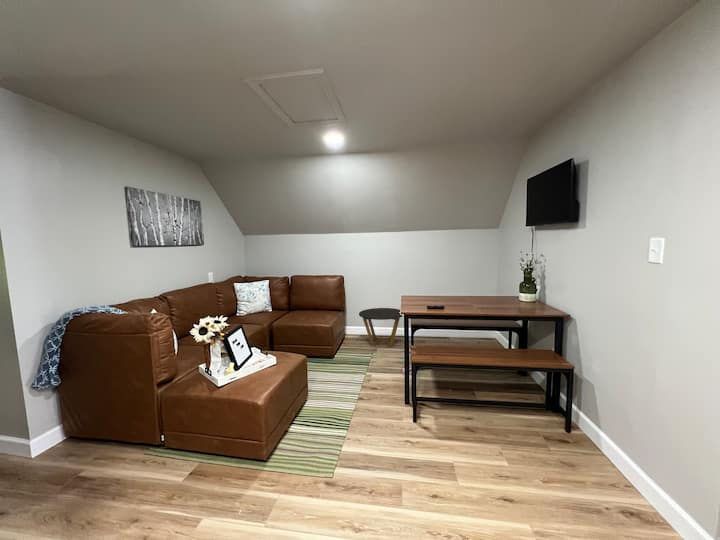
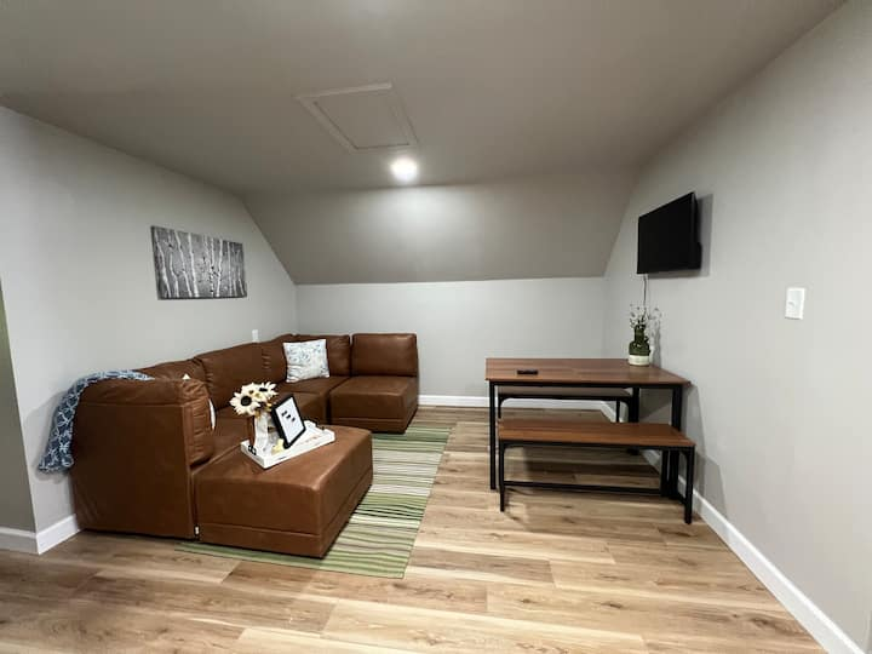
- side table (382, 319)
